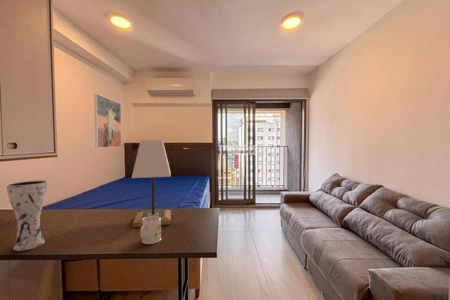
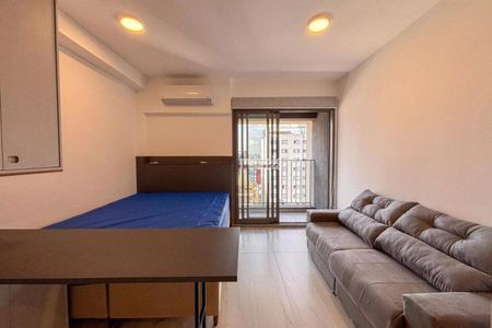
- vase (28, 214)
- lamp (152, 180)
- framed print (109, 123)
- mug (150, 230)
